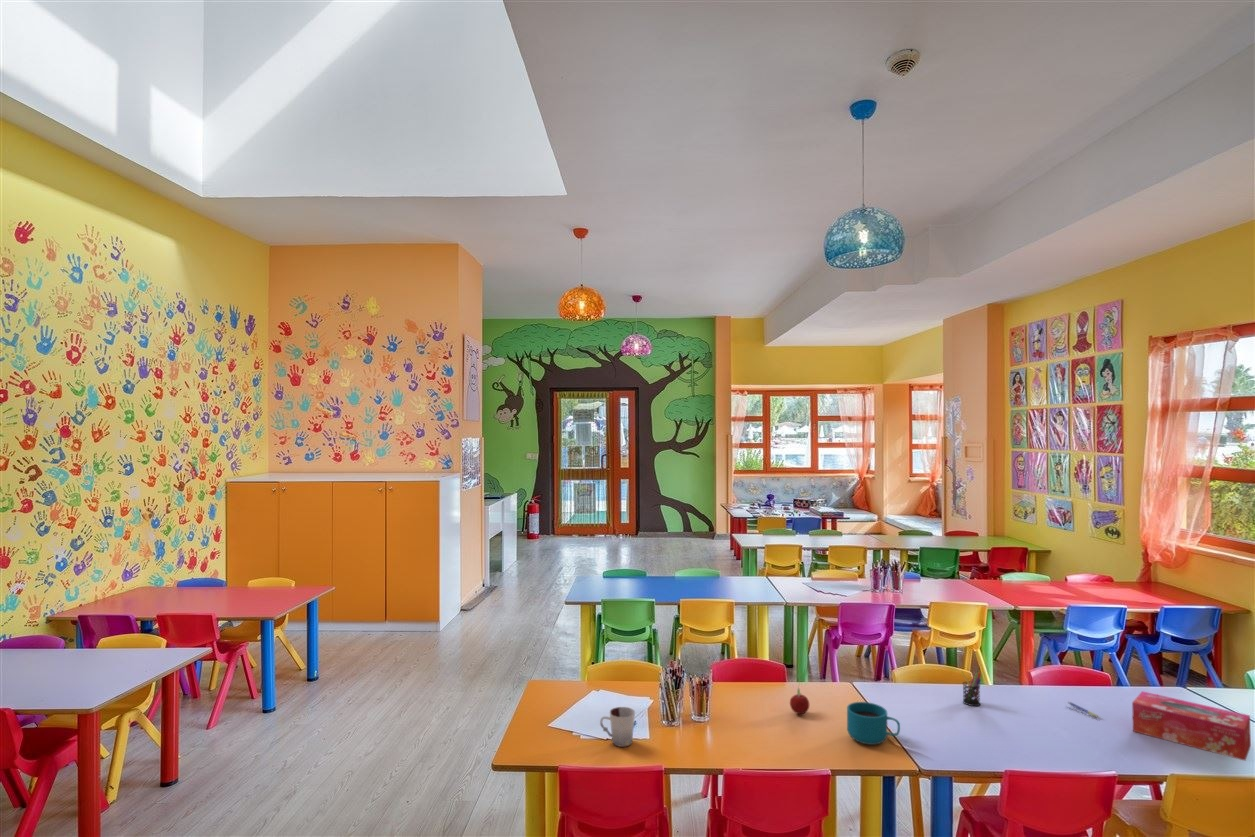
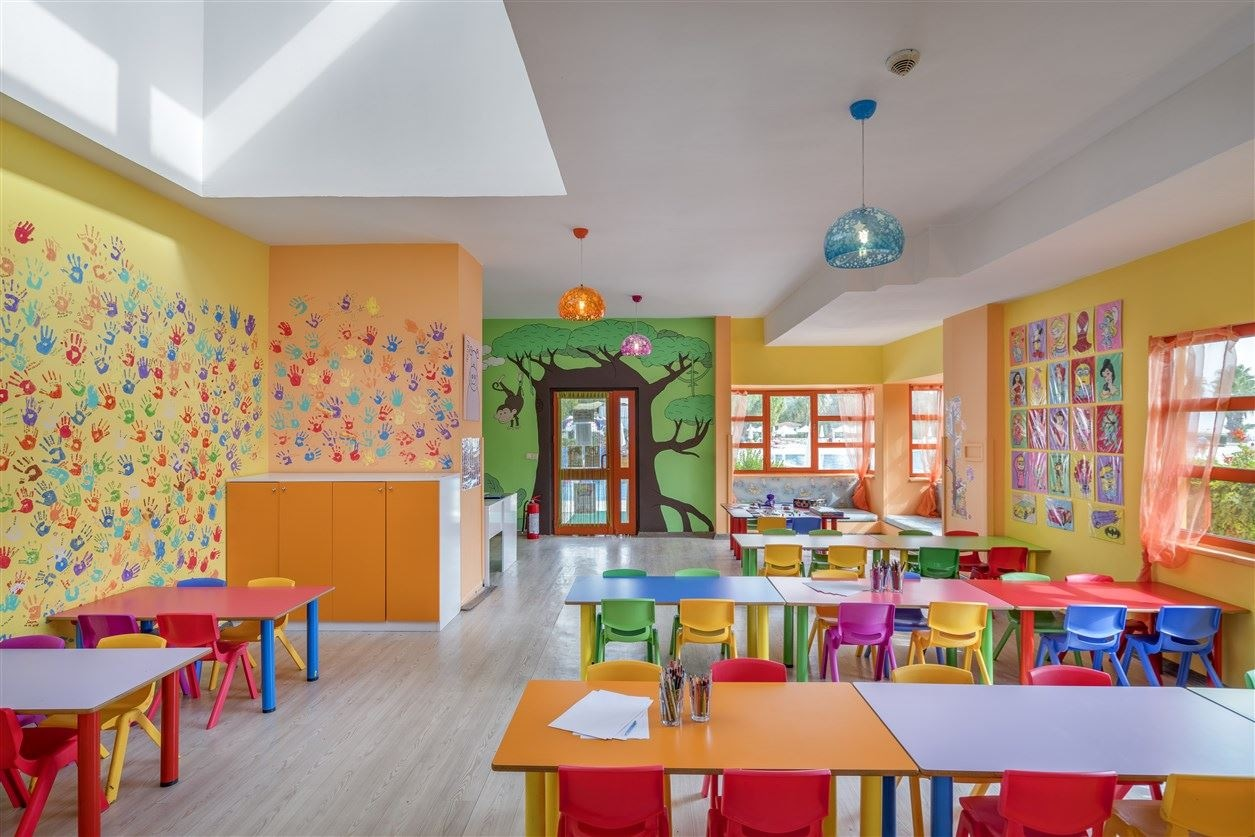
- pen (1084, 710)
- cup (873, 725)
- cup (617, 726)
- tissue box (1190, 723)
- pen holder (973, 686)
- fruit (798, 699)
